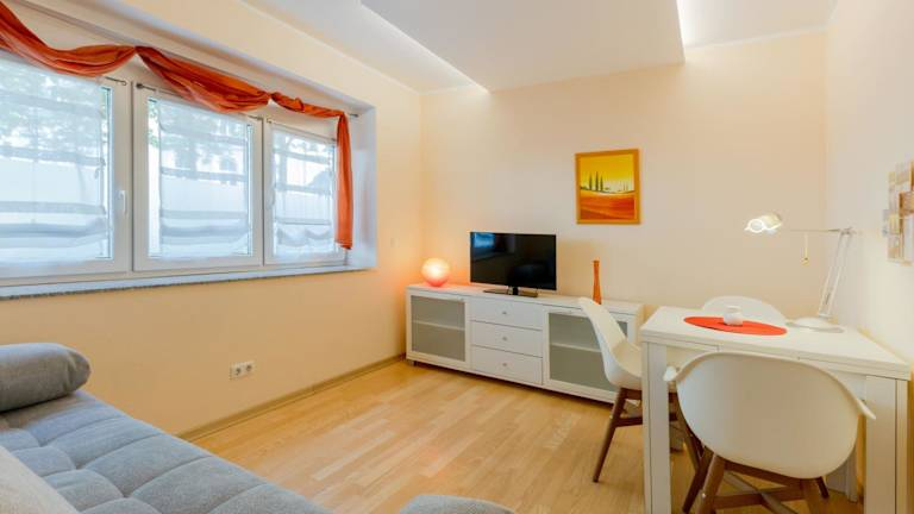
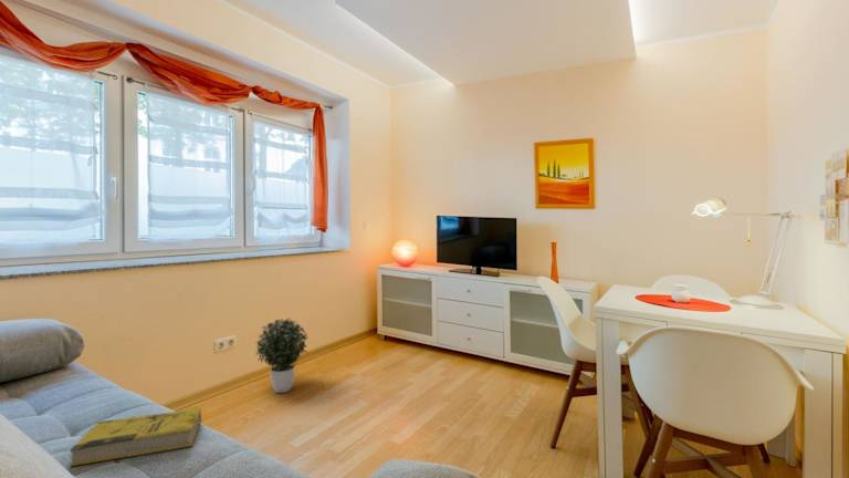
+ book (143, 432)
+ potted plant (283, 354)
